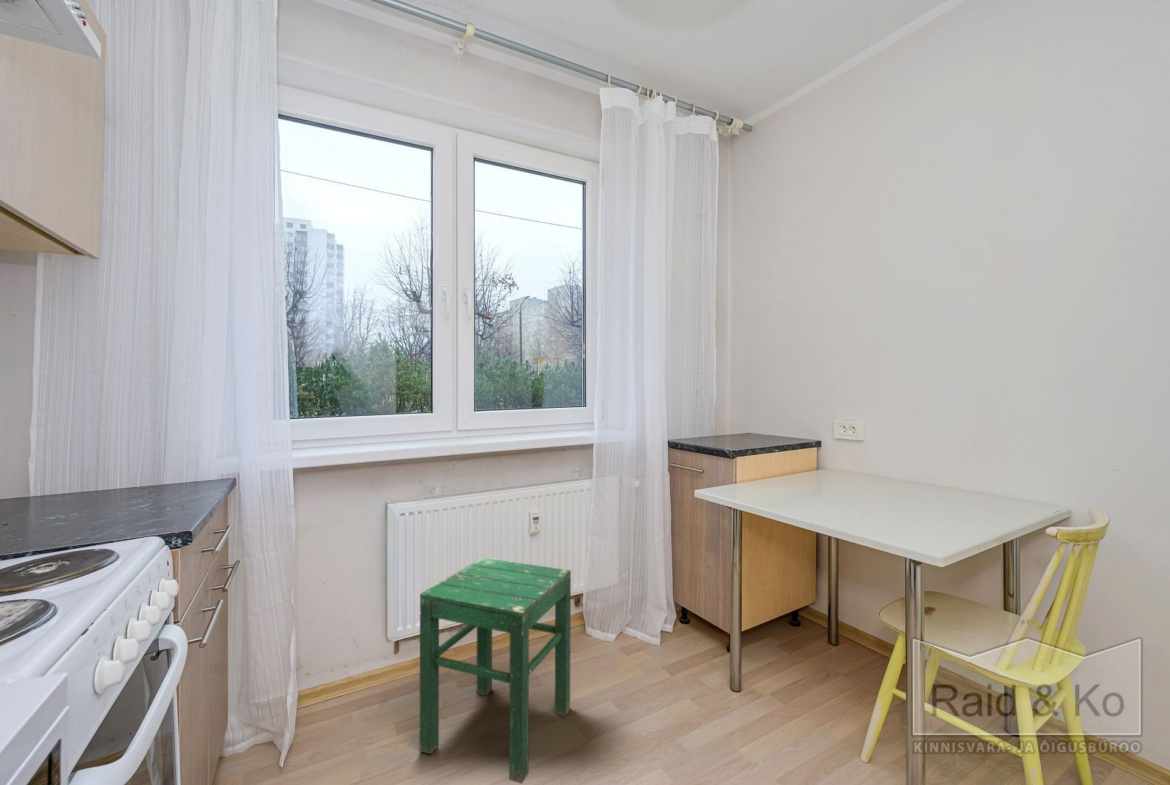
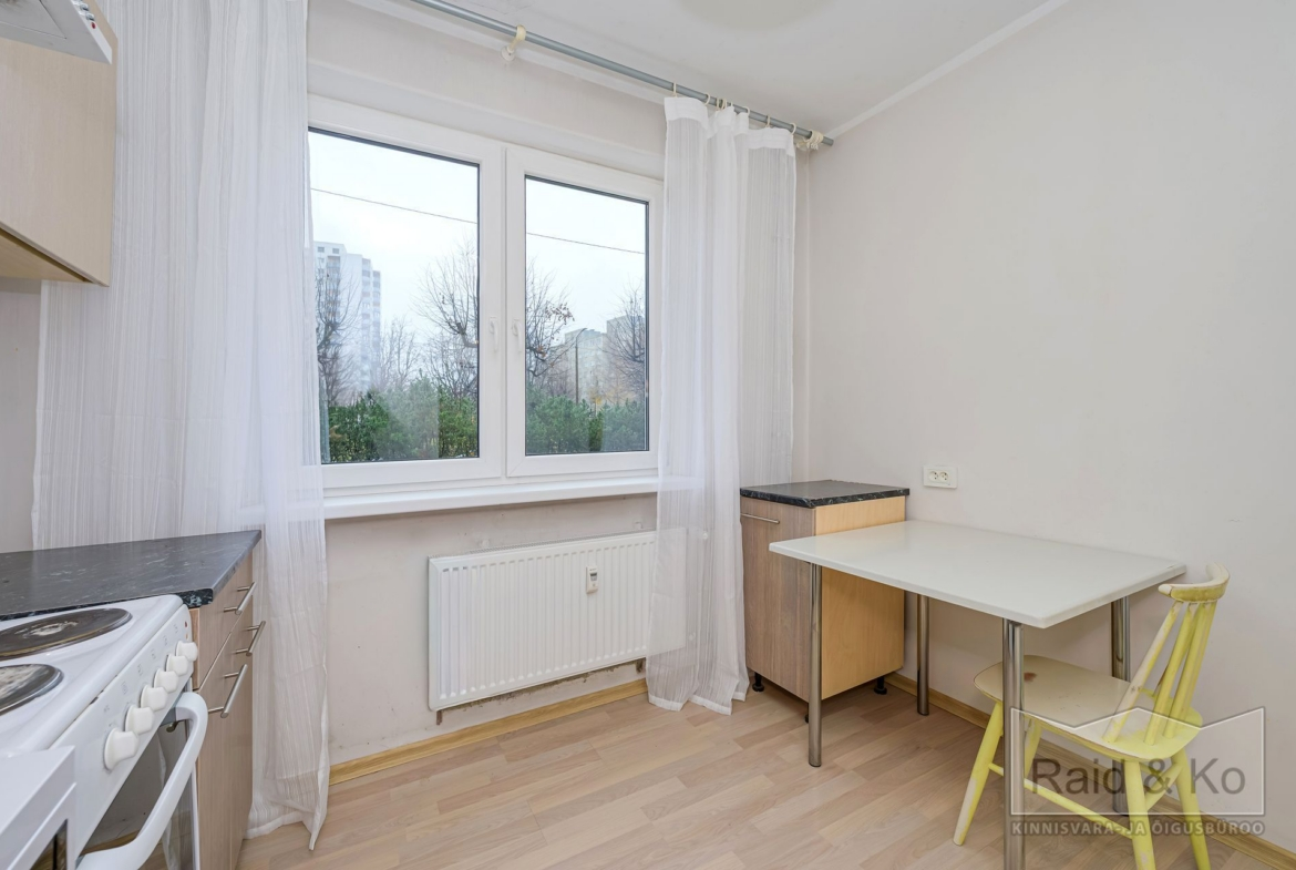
- stool (491, 655)
